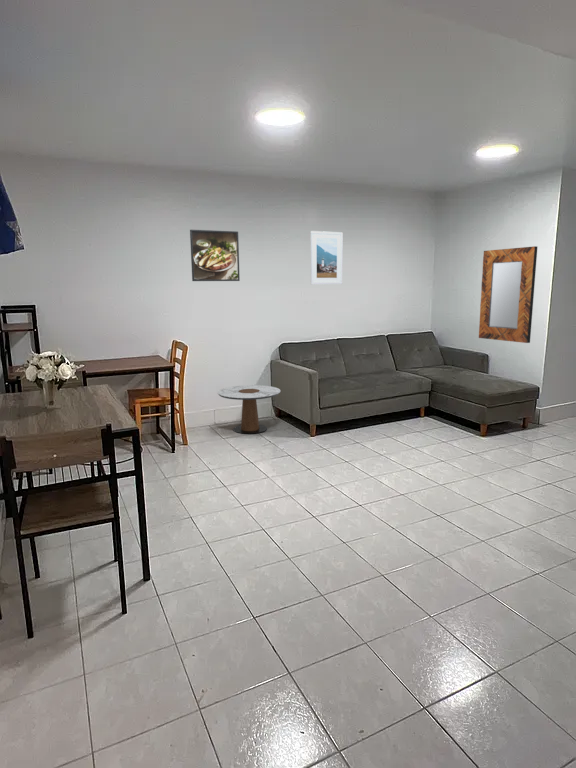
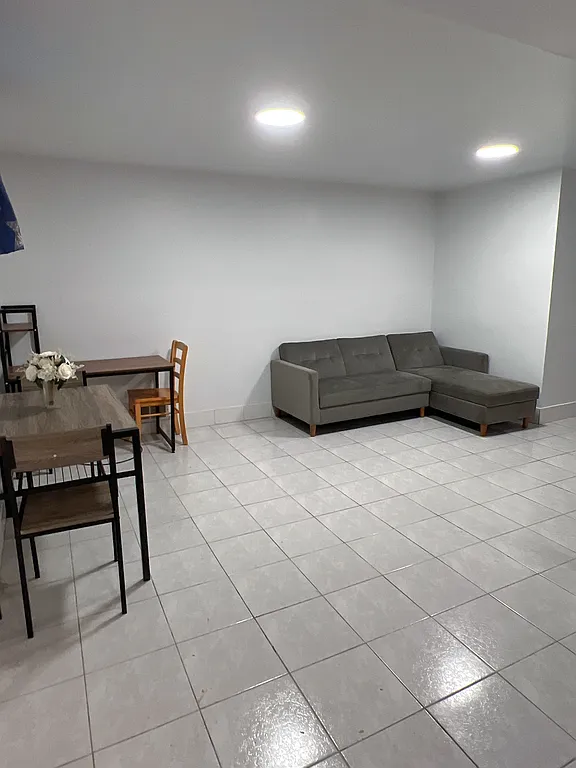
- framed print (215, 256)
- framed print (326, 258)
- home mirror (505, 295)
- side table (249, 410)
